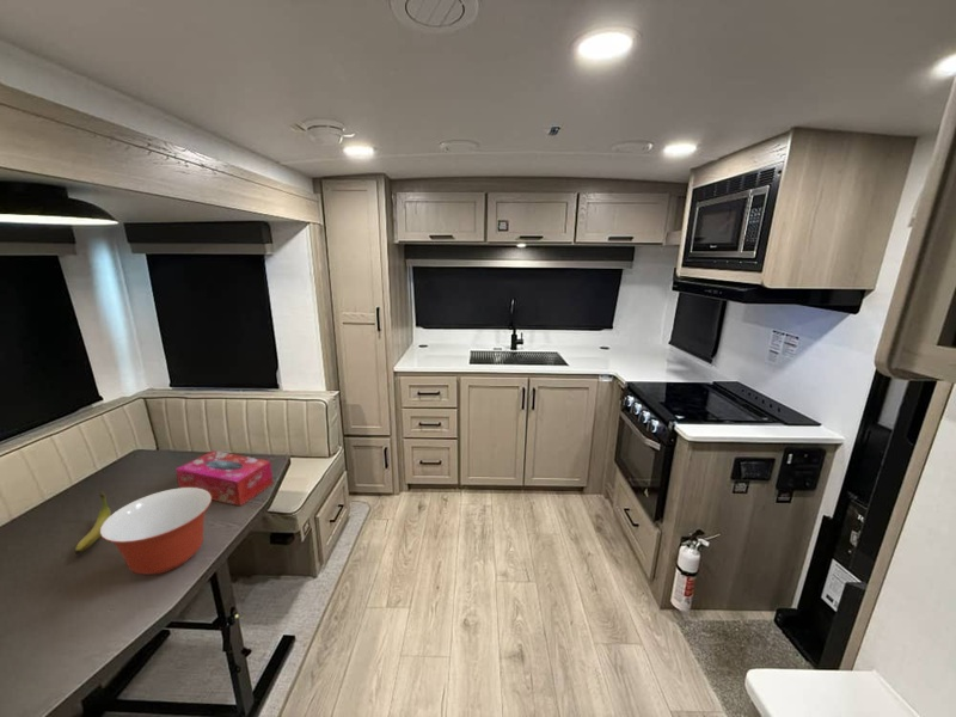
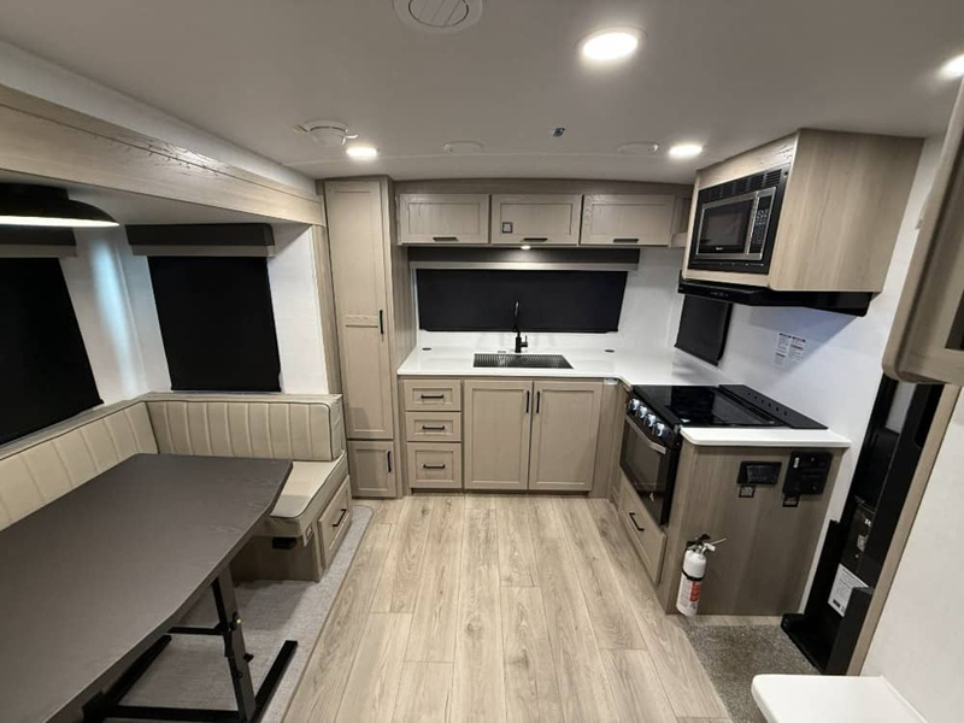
- mixing bowl (164, 534)
- banana (93, 526)
- tissue box (225, 476)
